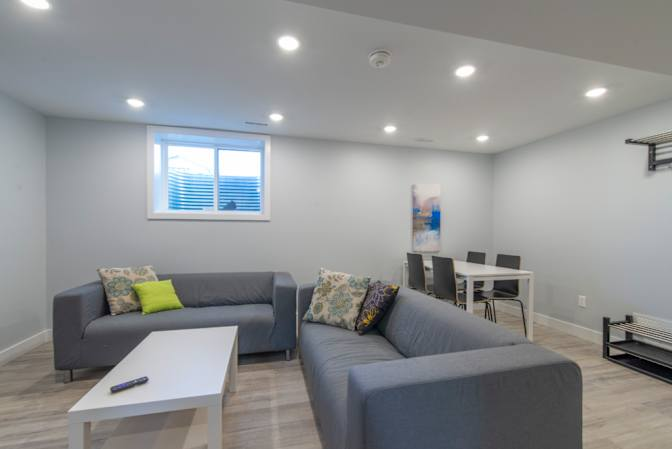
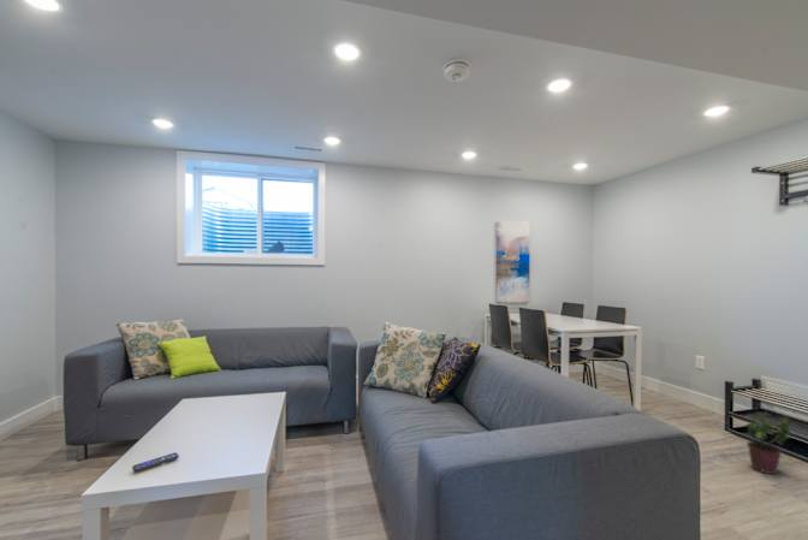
+ potted plant (765, 443)
